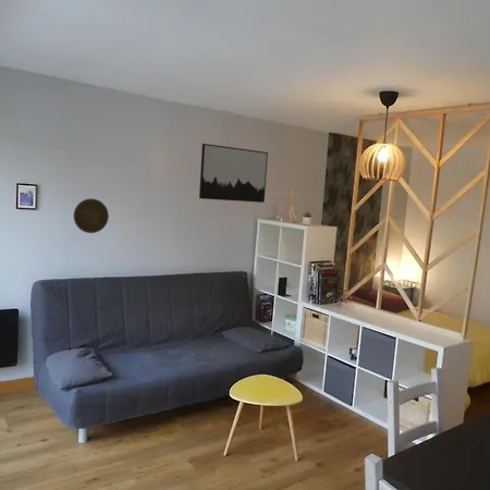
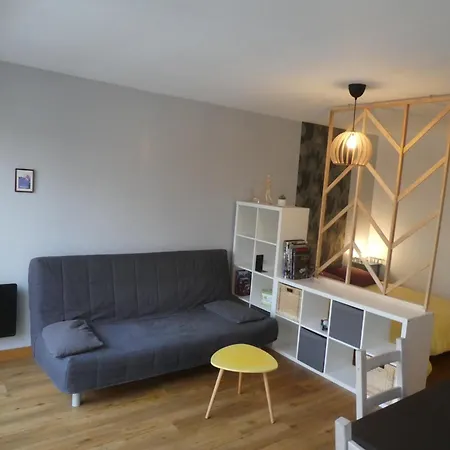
- wall art (234, 174)
- decorative plate (91, 216)
